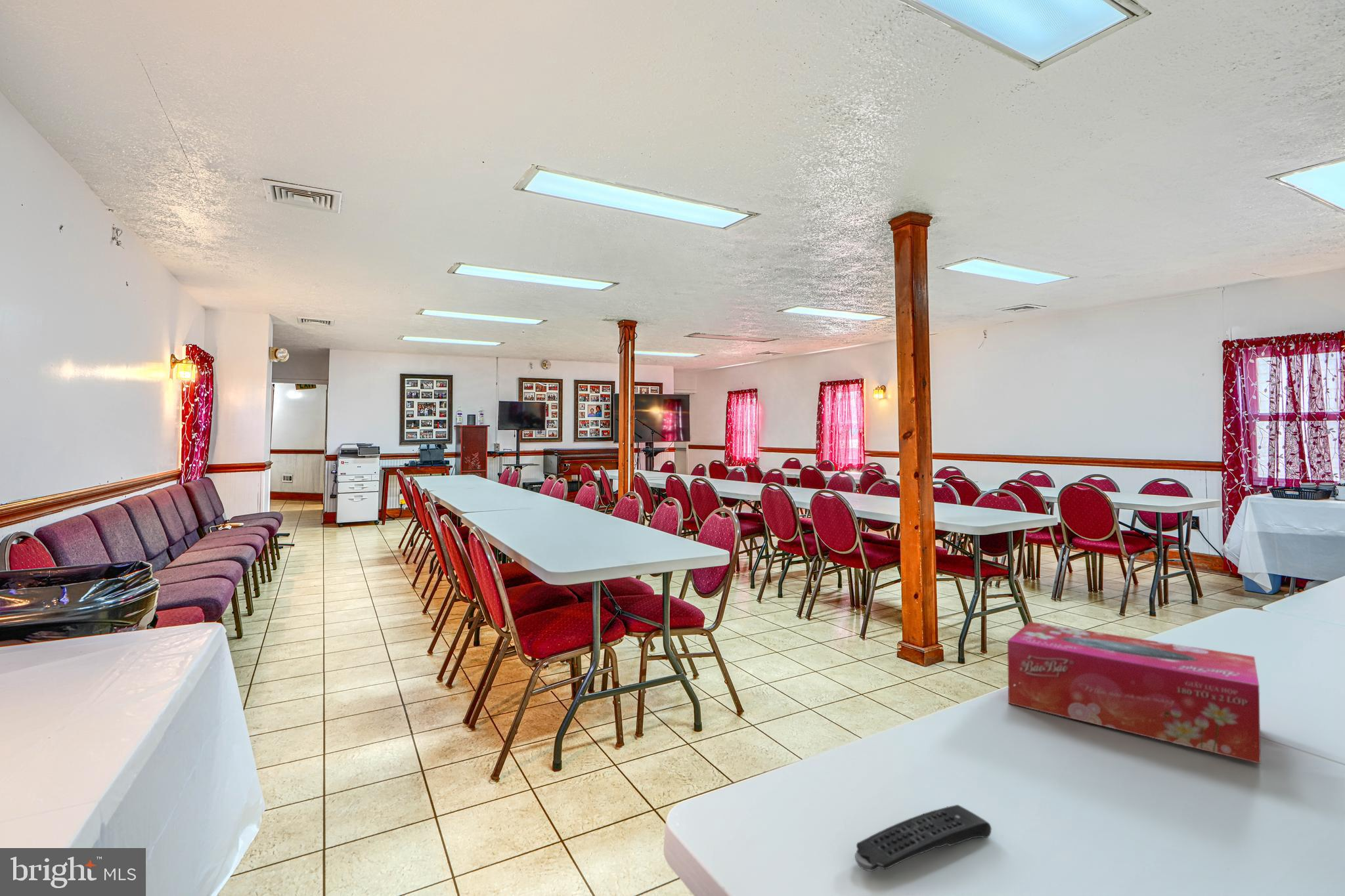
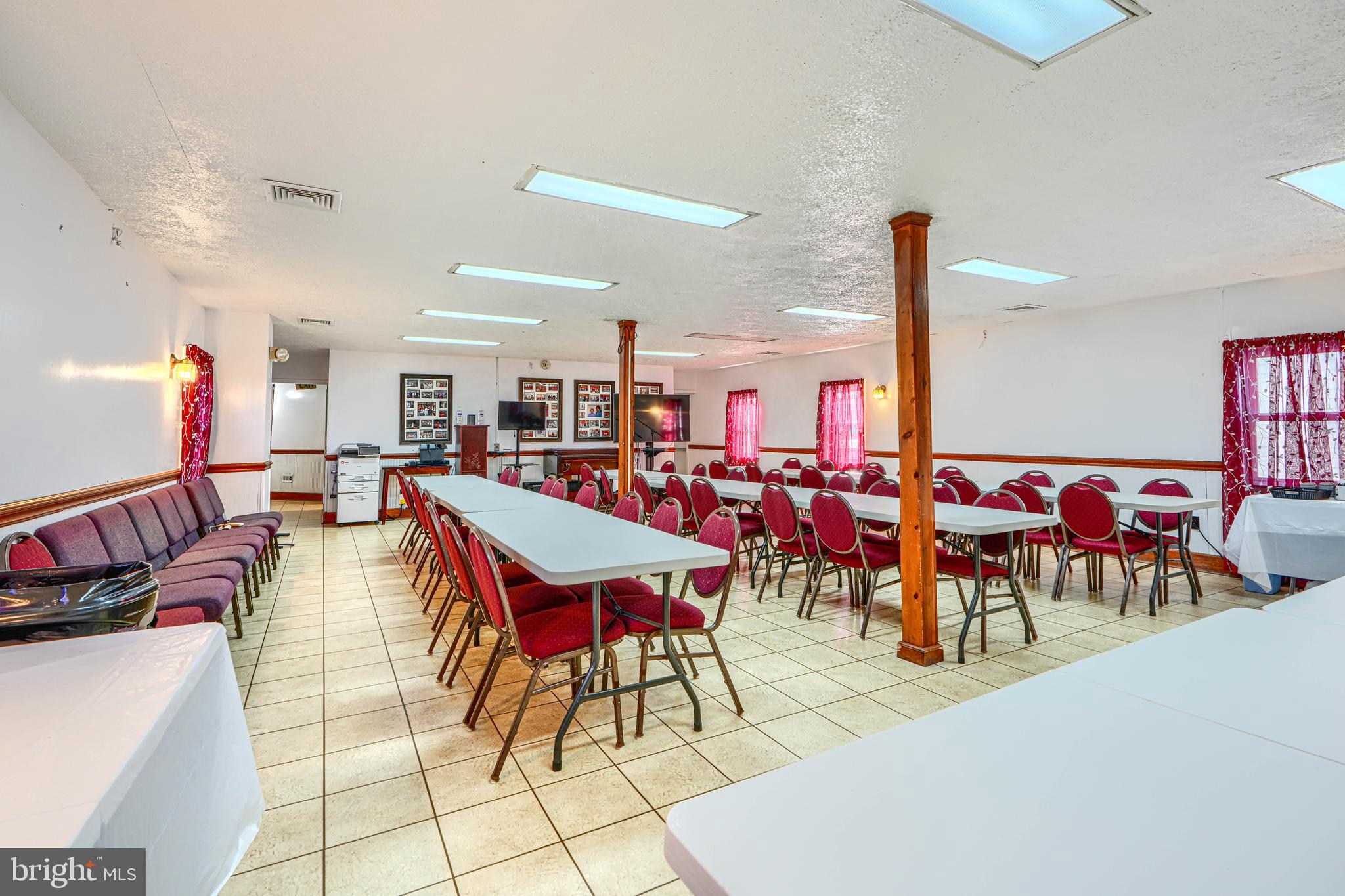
- tissue box (1126, 681)
- remote control (921, 838)
